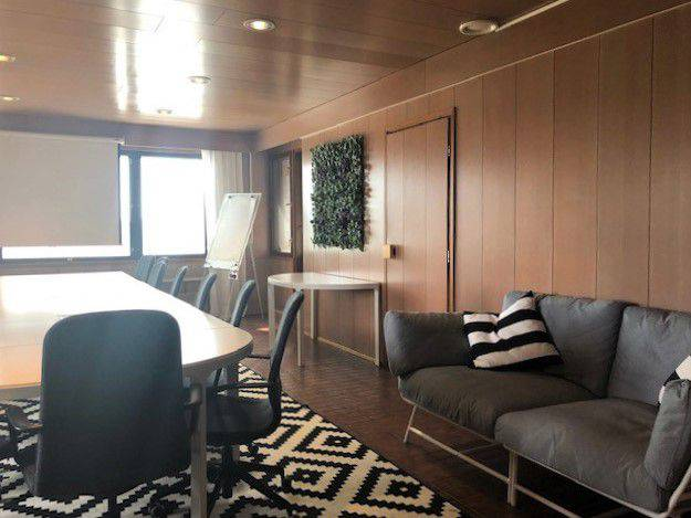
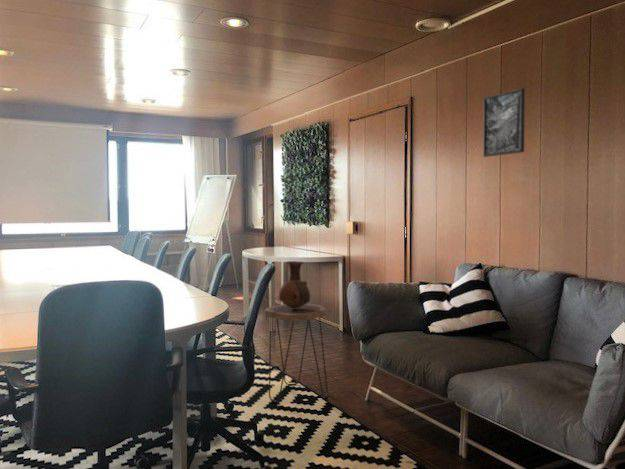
+ vase (294, 285)
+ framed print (503, 124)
+ side table (302, 354)
